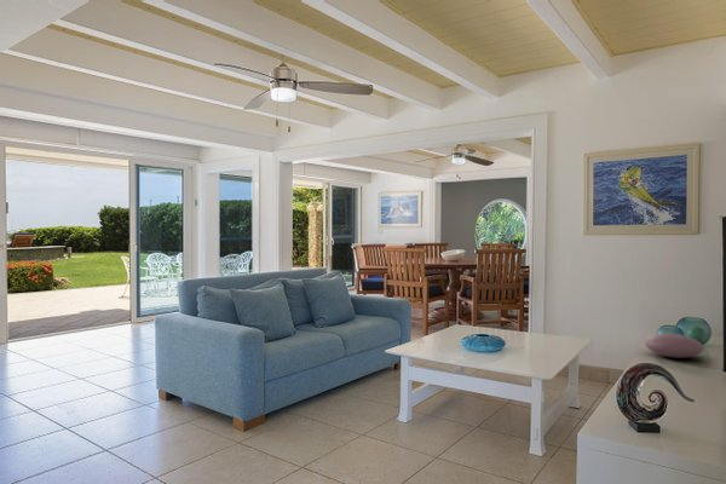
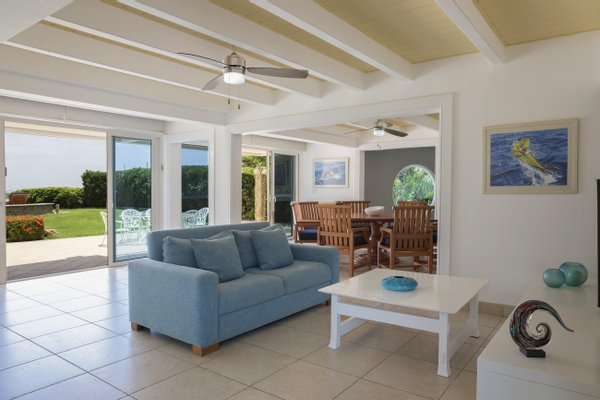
- decorative bowl (673, 345)
